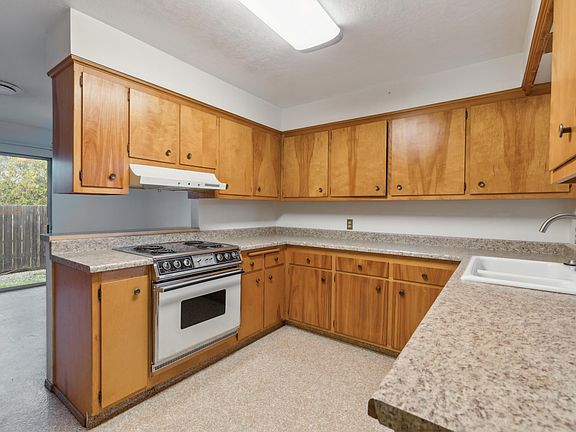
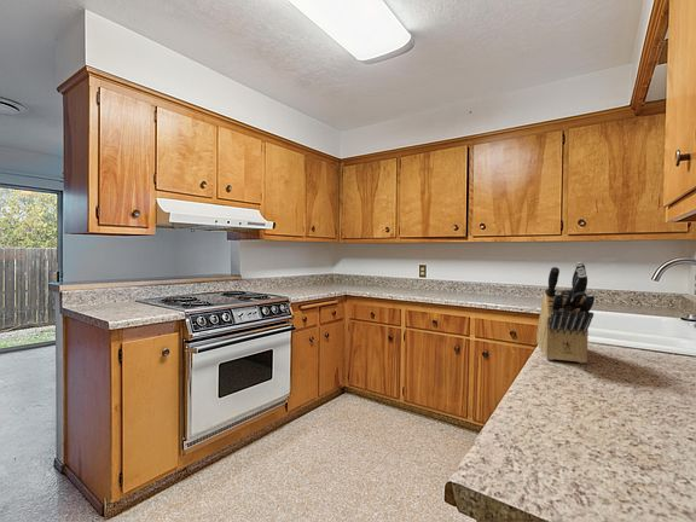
+ knife block (562, 308)
